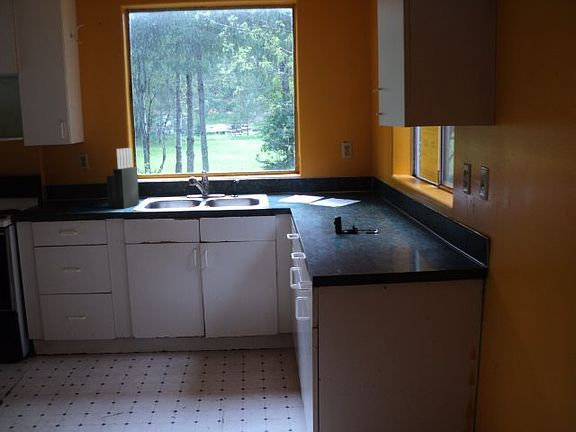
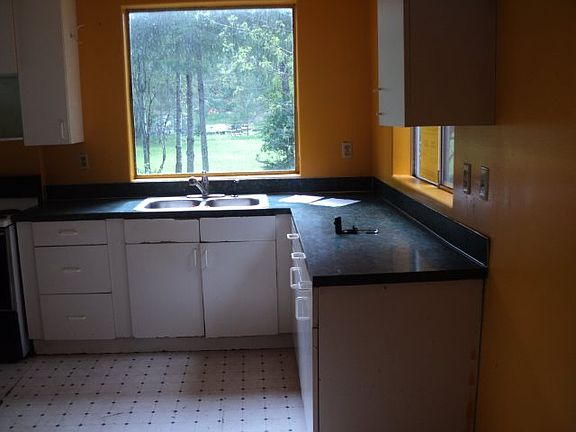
- knife block (120, 177)
